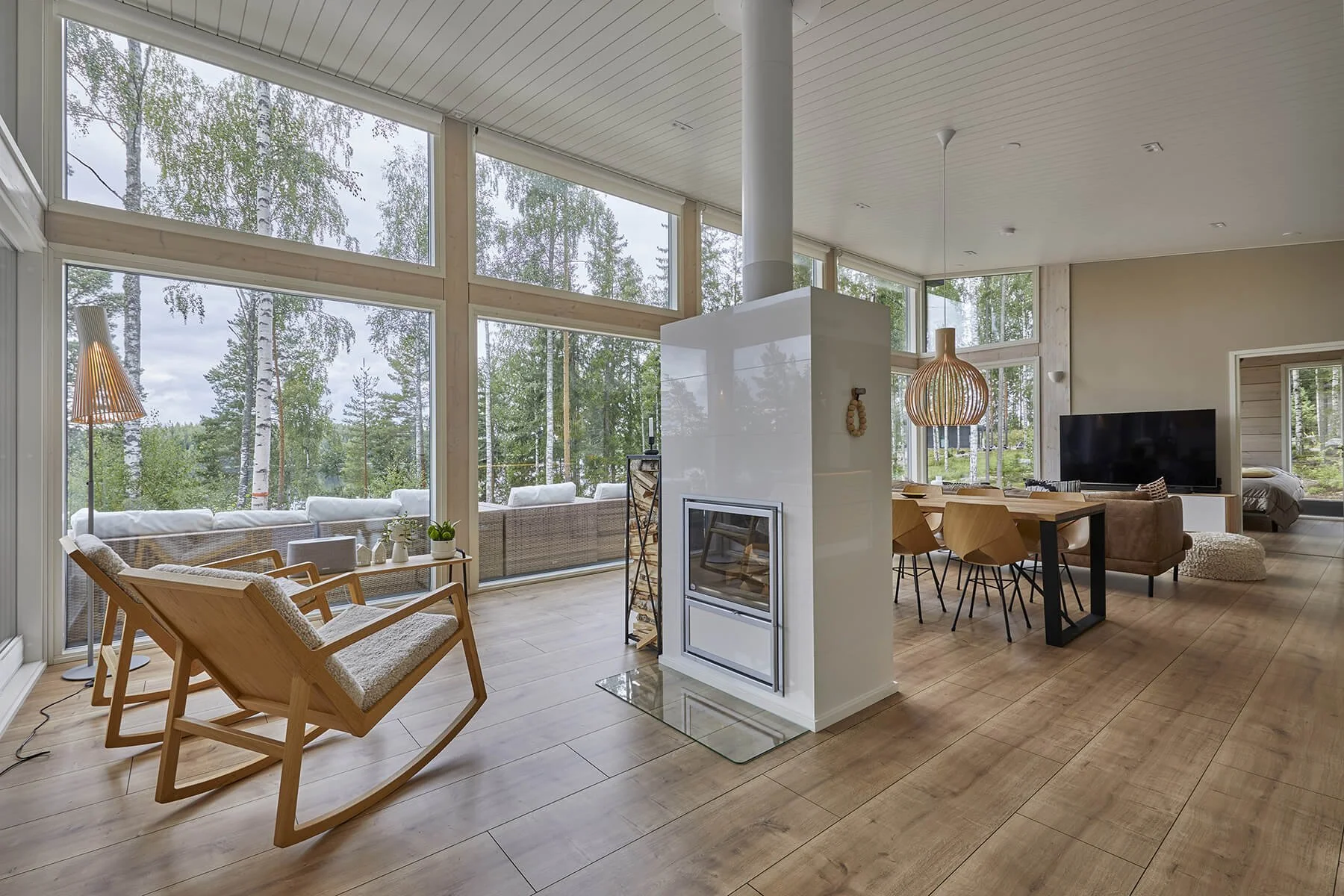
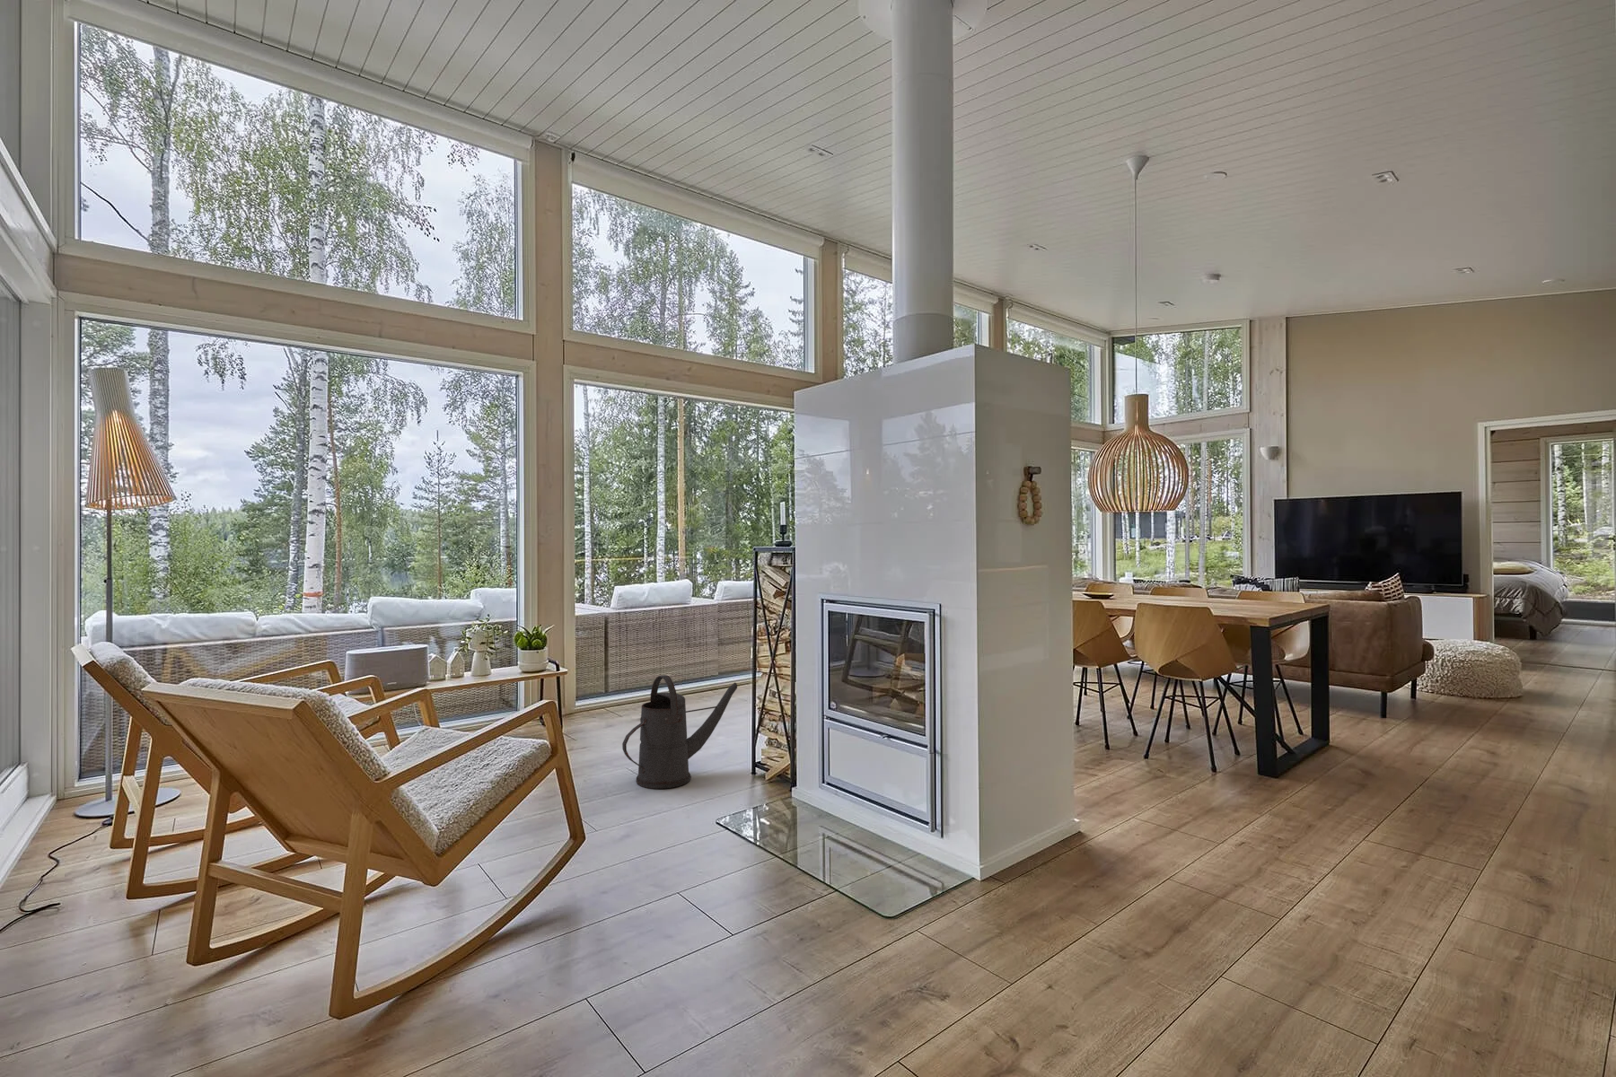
+ watering can (682, 725)
